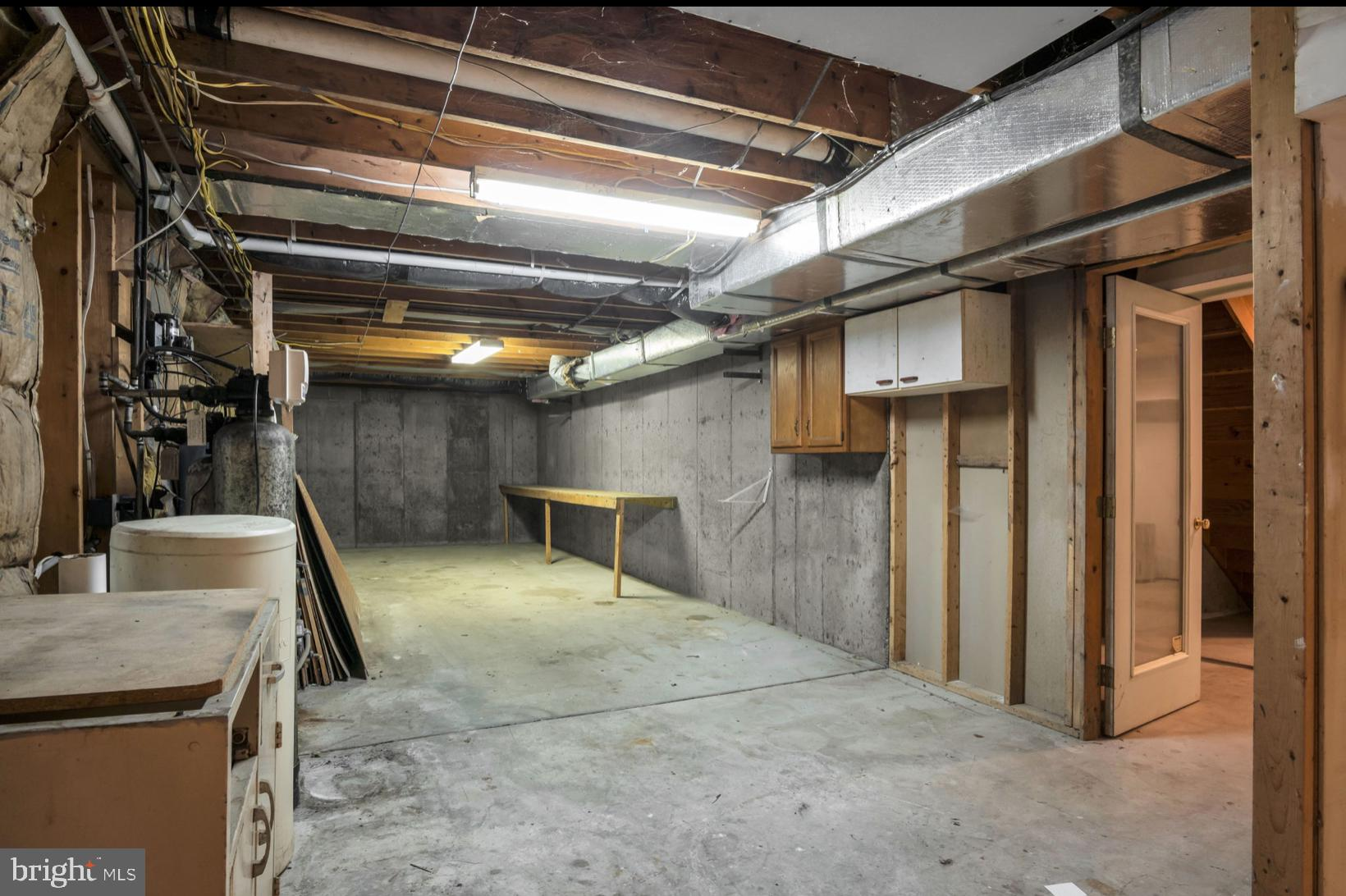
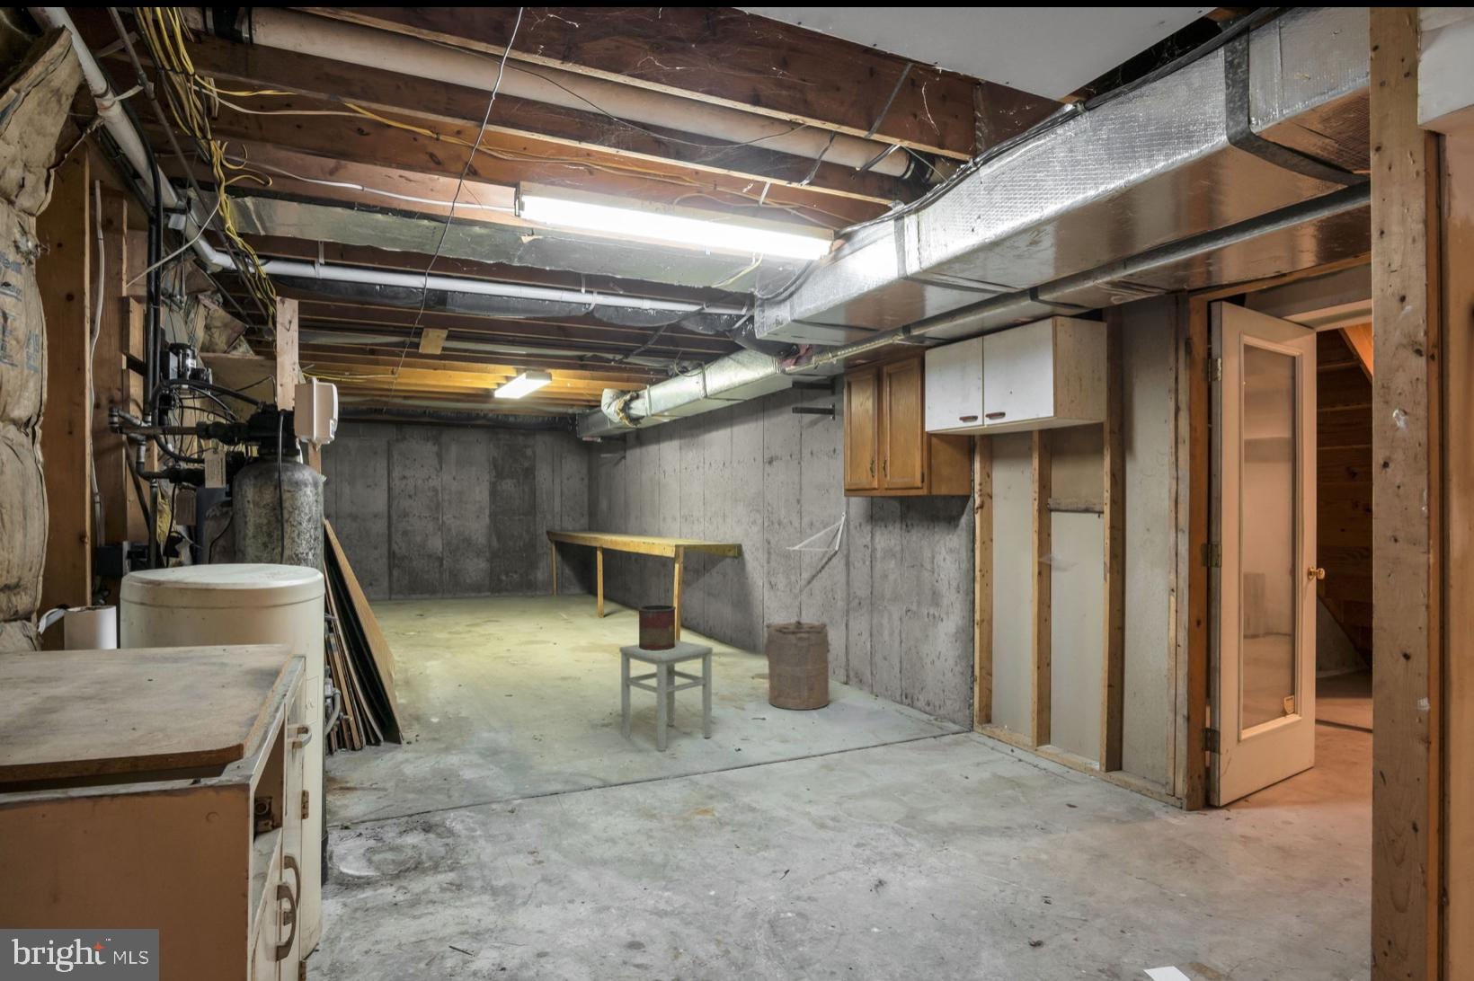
+ paint can (657, 627)
+ laundry hamper (795, 660)
+ stool (666, 692)
